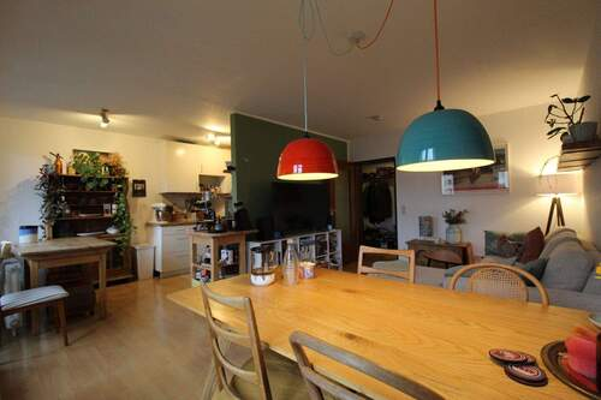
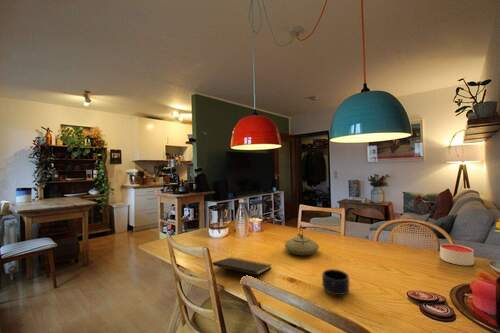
+ notepad (242, 265)
+ teapot (301, 237)
+ candle (456, 253)
+ mug (335, 284)
